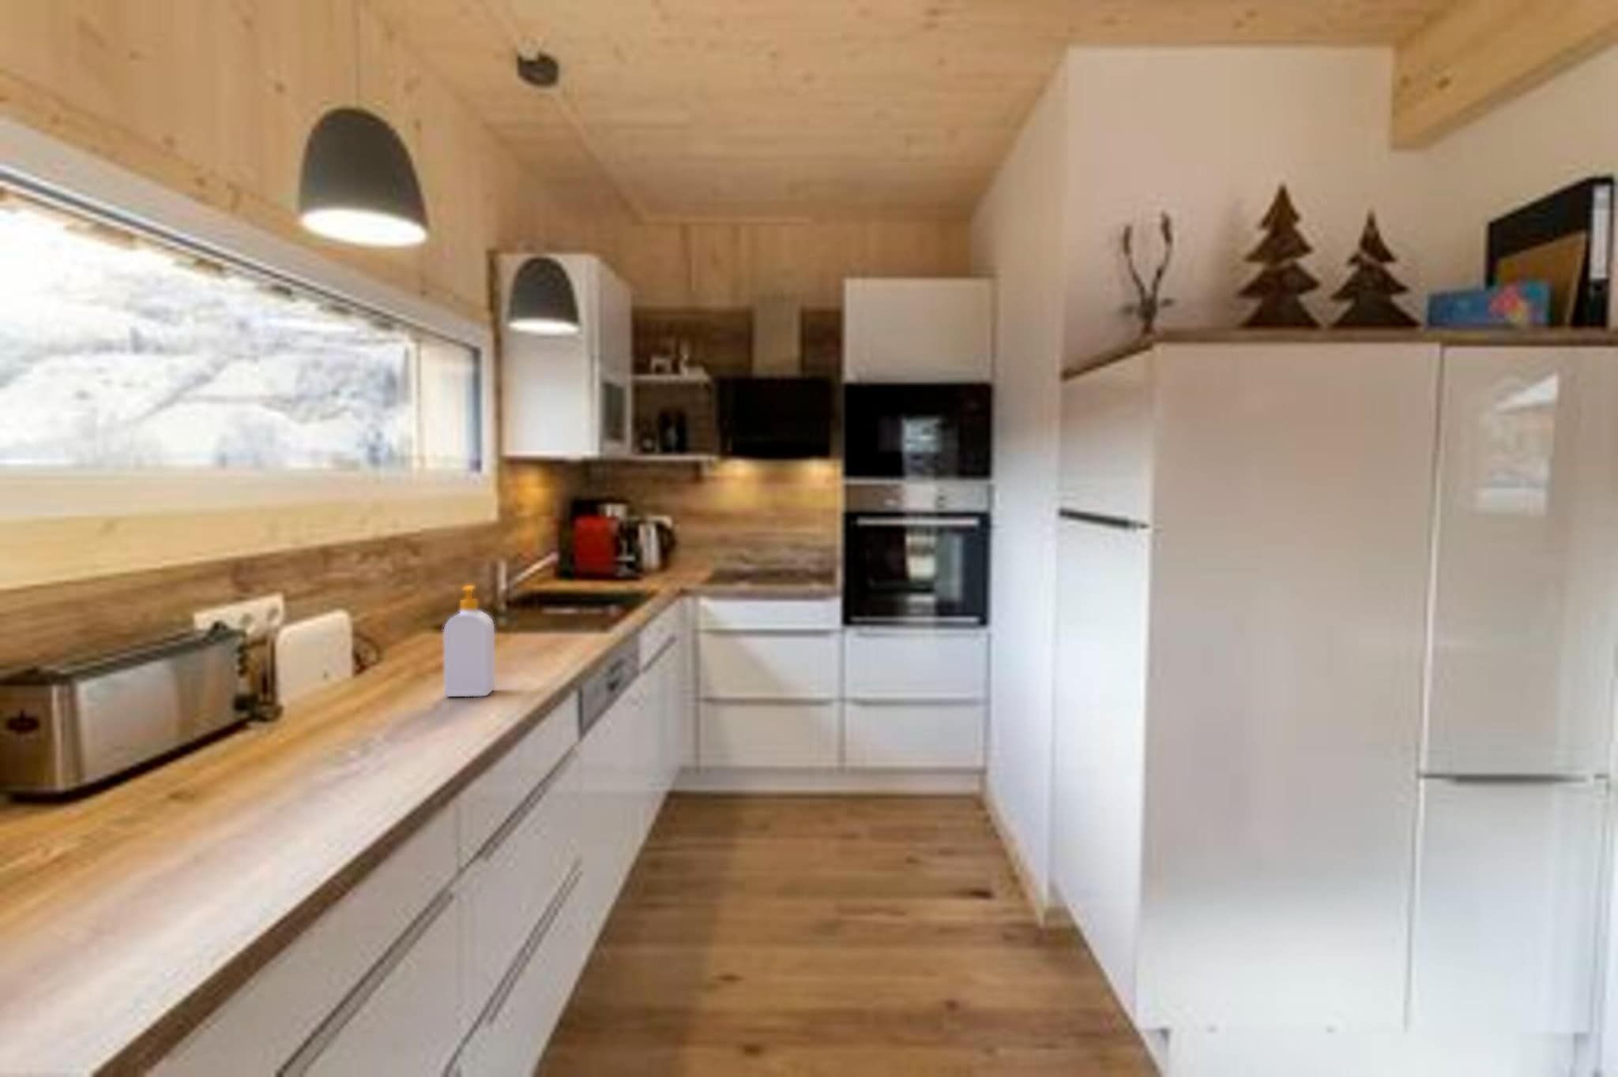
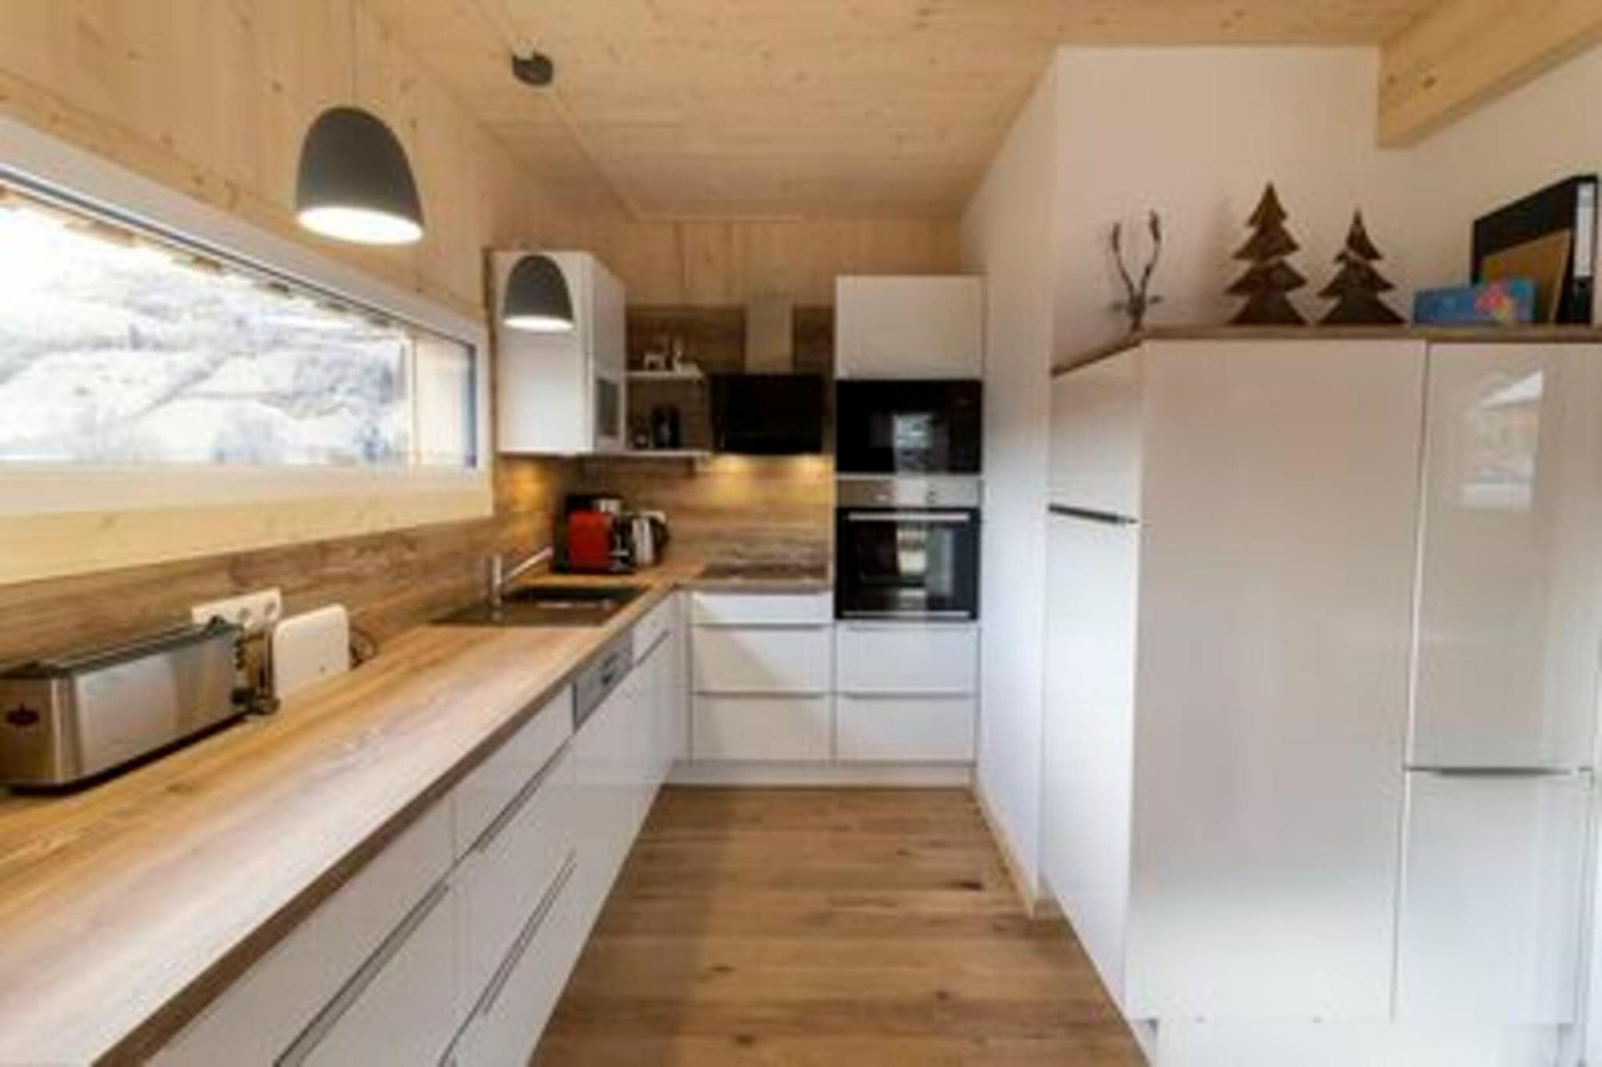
- soap bottle (469, 639)
